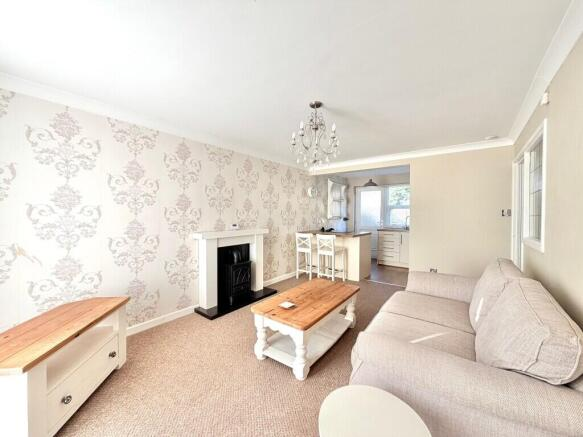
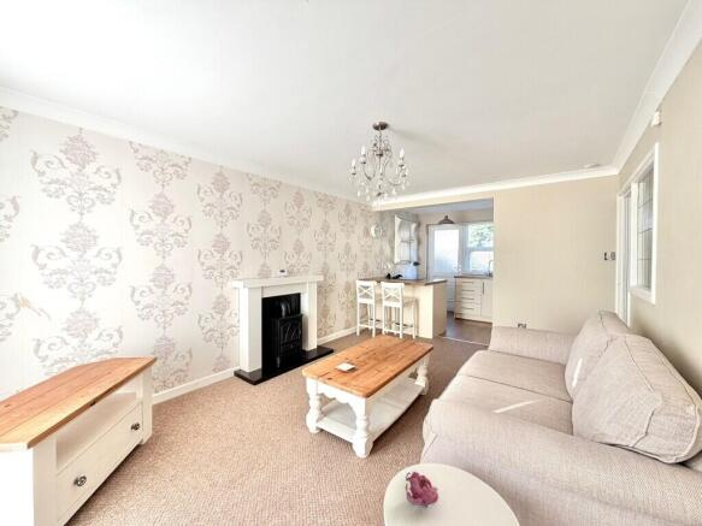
+ flower (421, 491)
